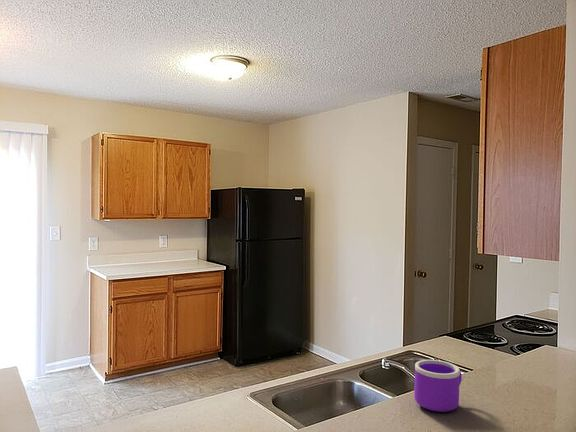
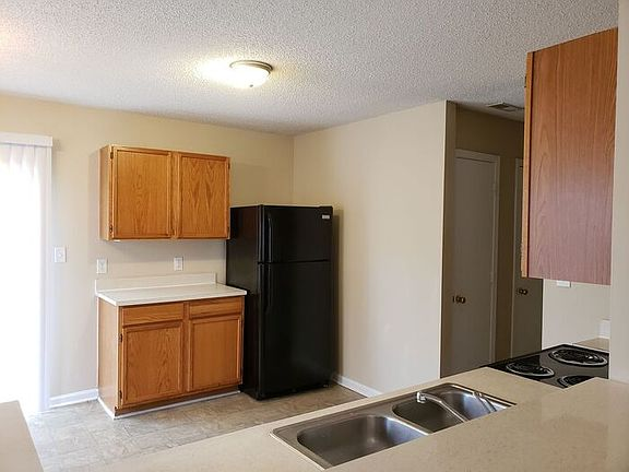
- mug (441, 384)
